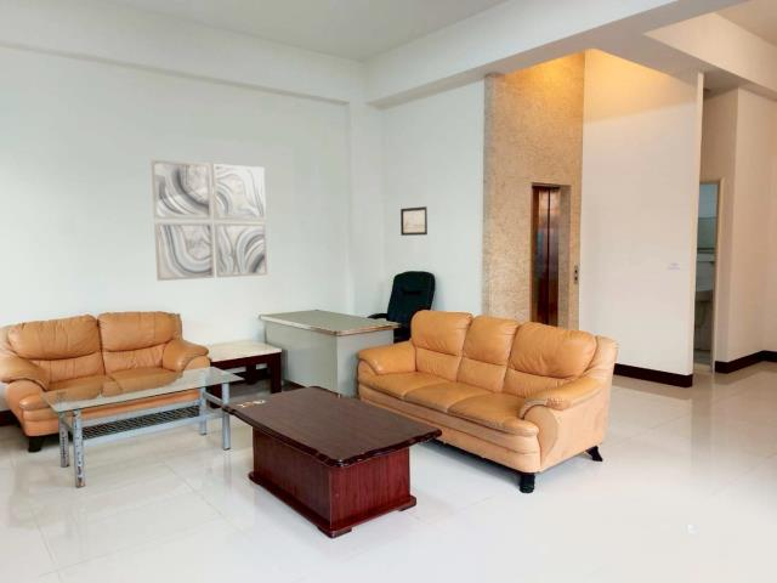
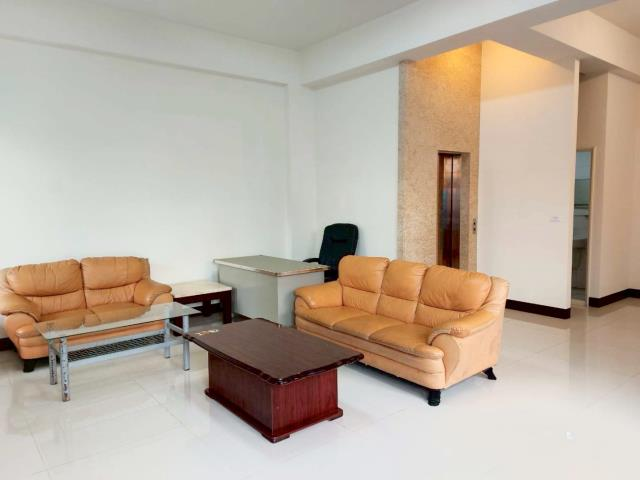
- wall art (211, 222)
- wall art (413, 221)
